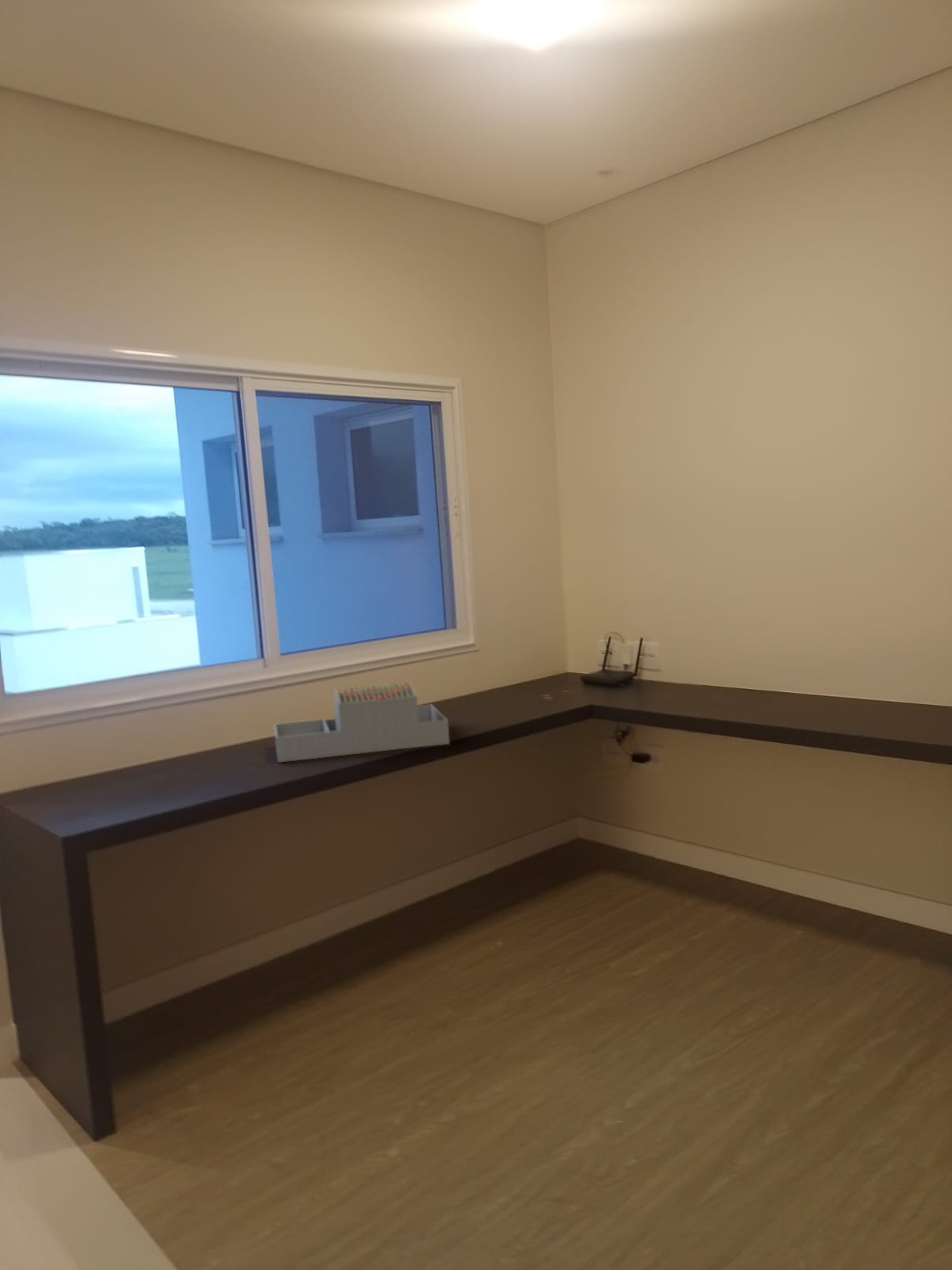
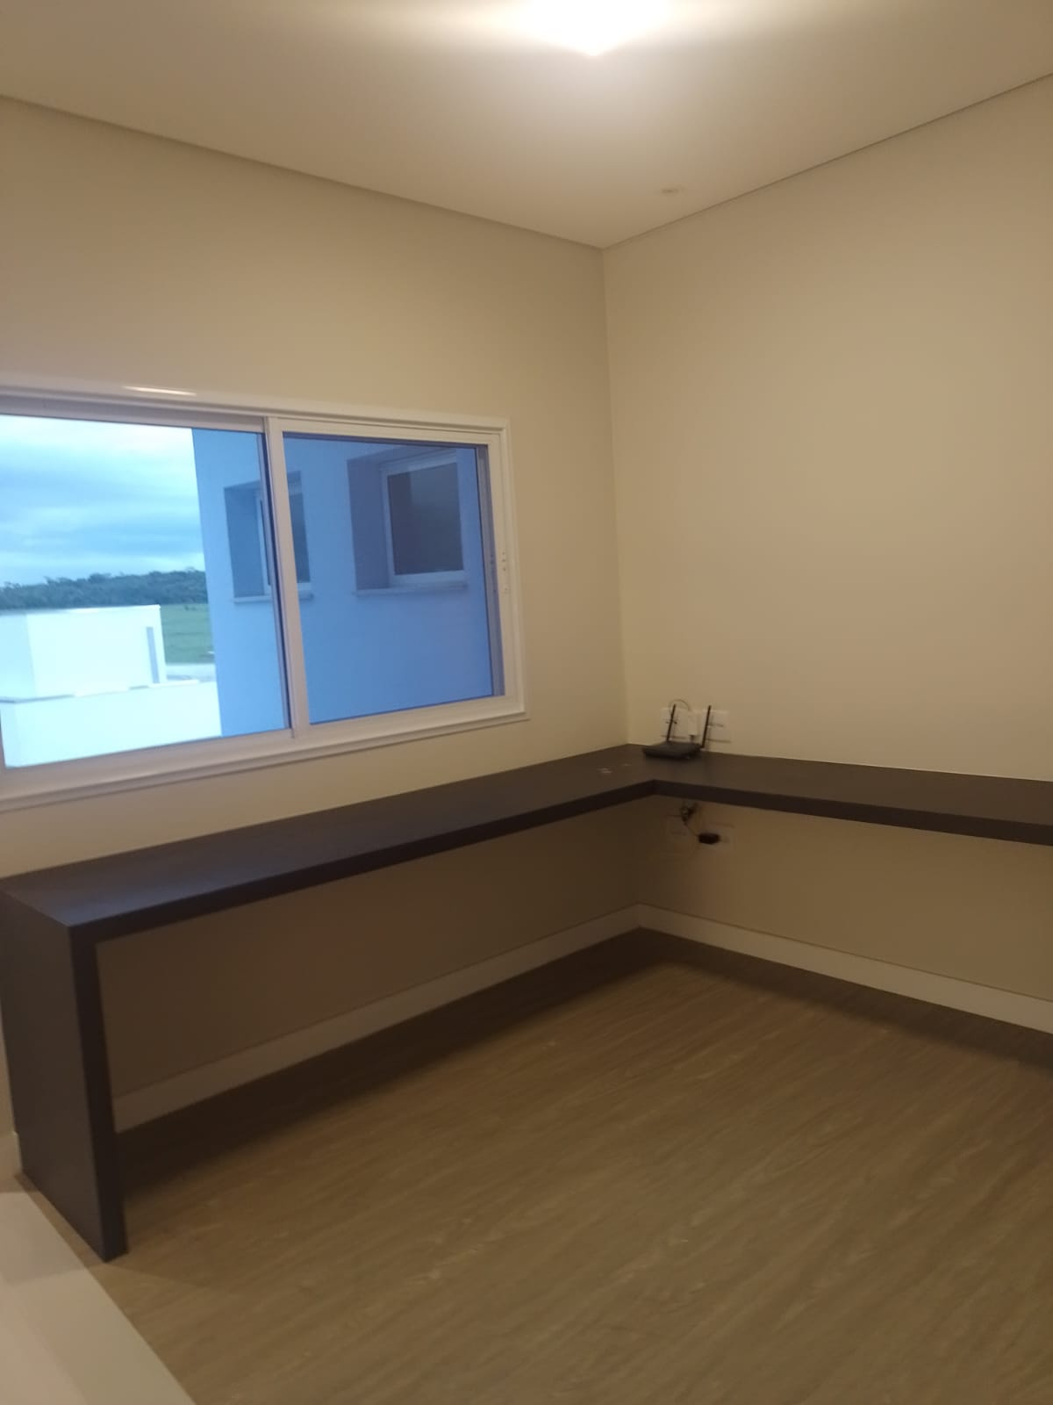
- architectural model (358, 714)
